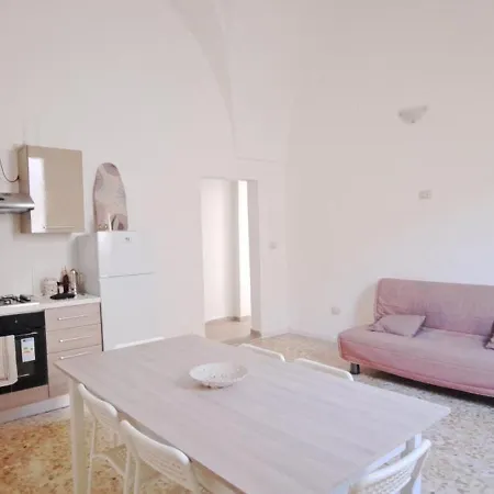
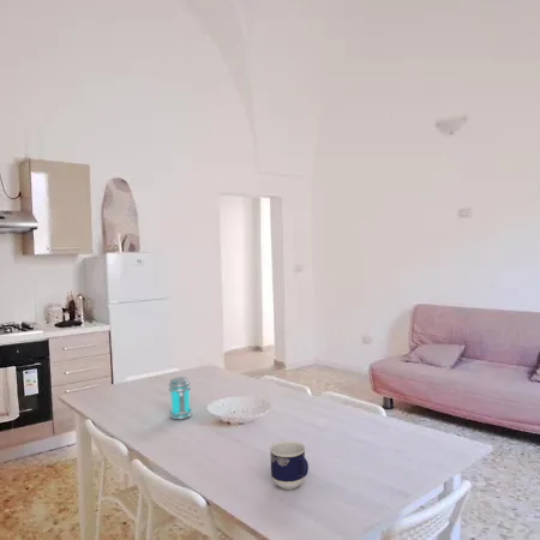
+ jar (179, 397)
+ cup (290, 467)
